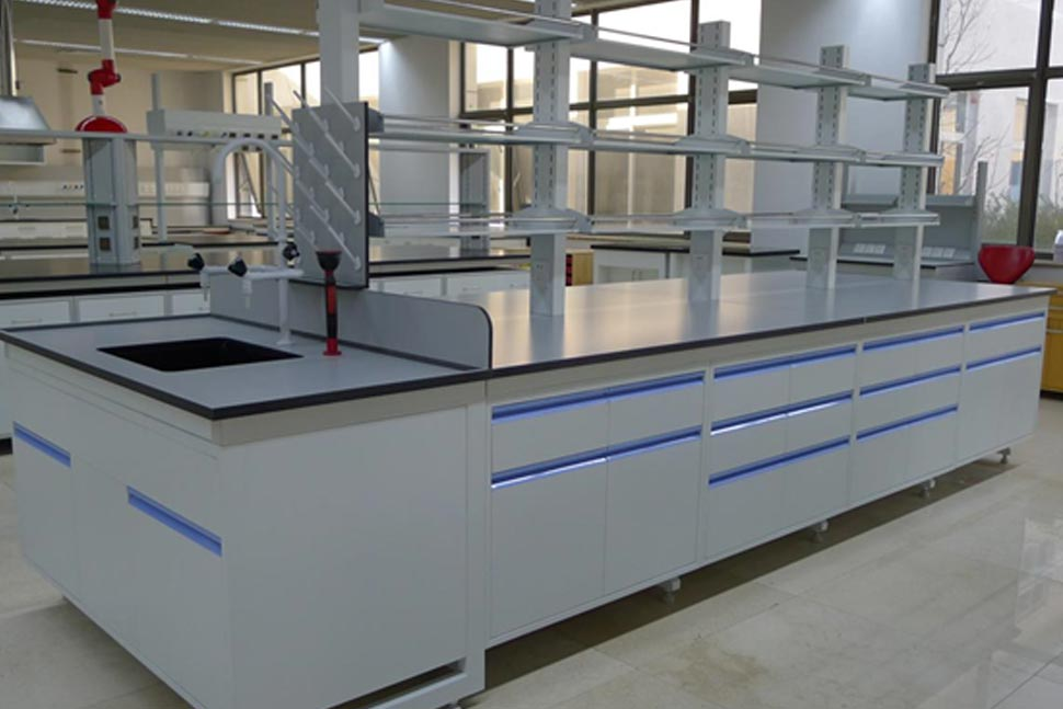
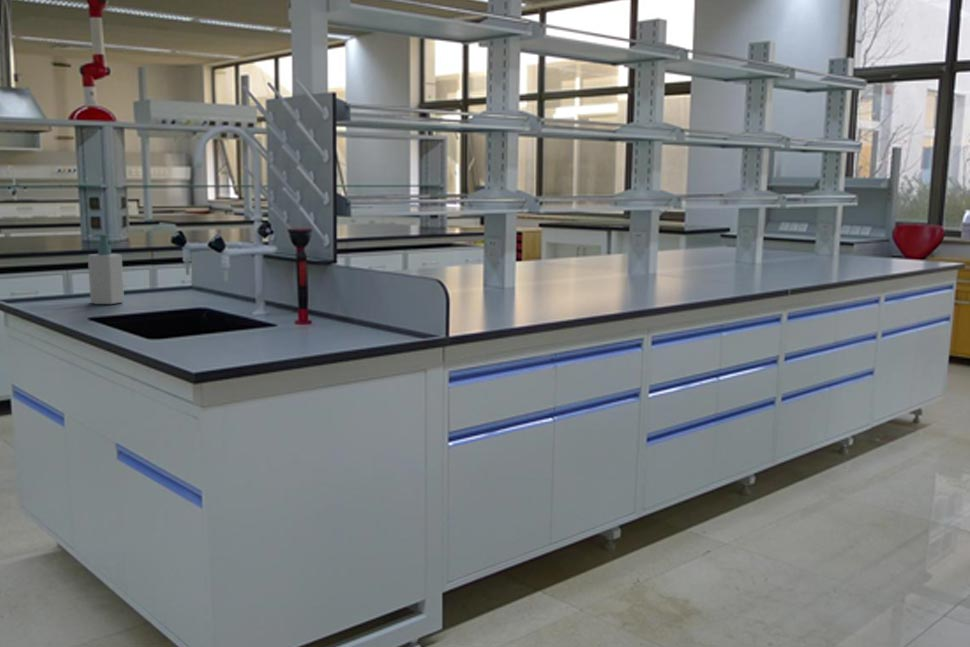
+ soap bottle (105, 268)
